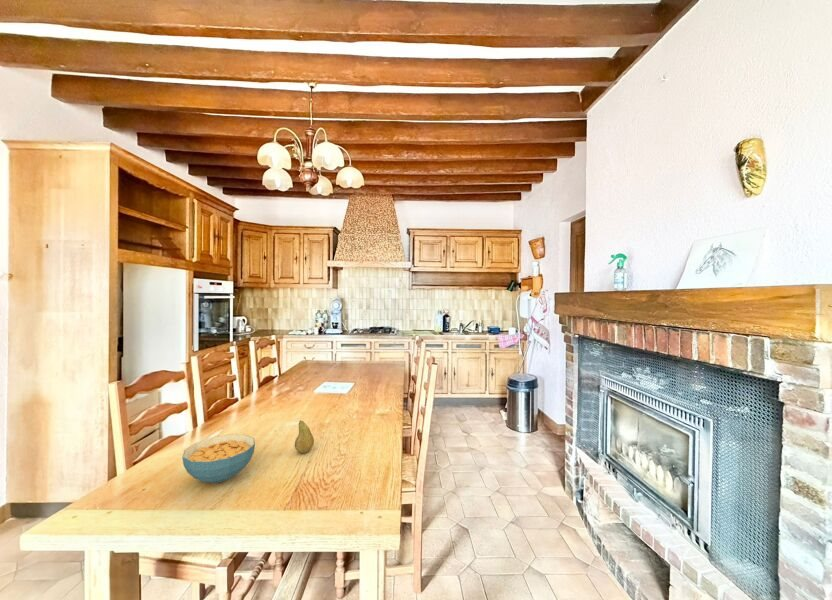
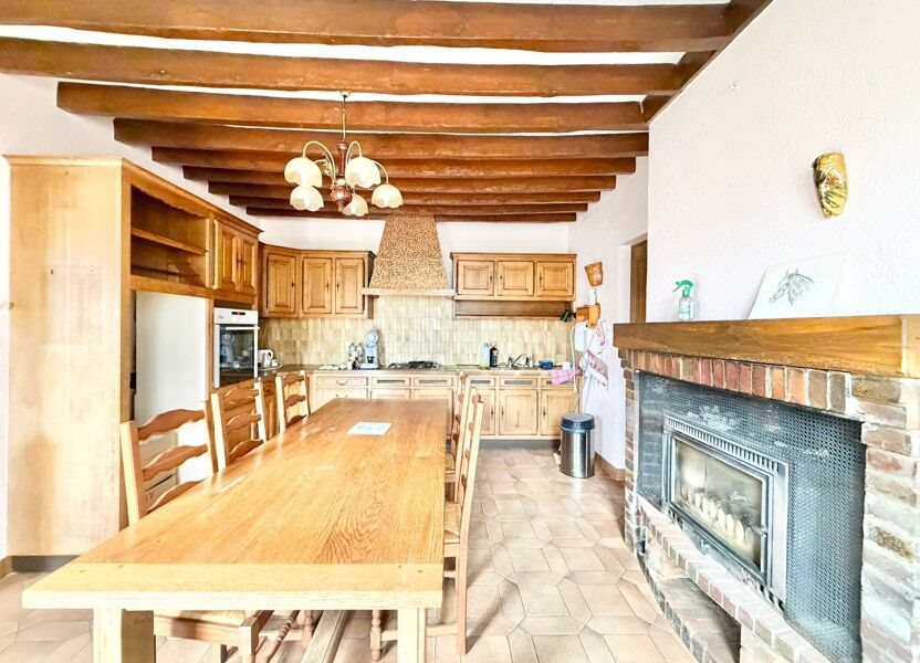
- cereal bowl (220, 462)
- fruit (304, 435)
